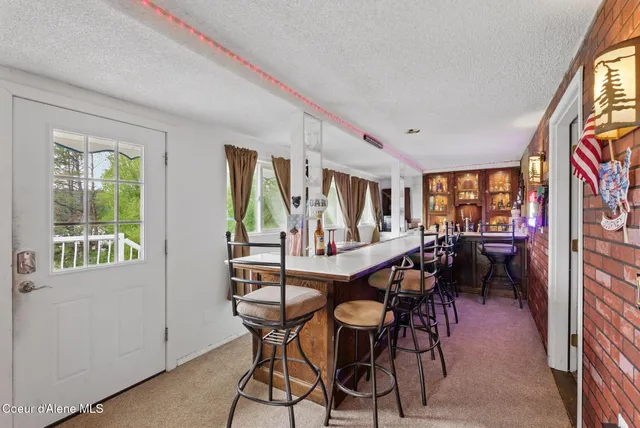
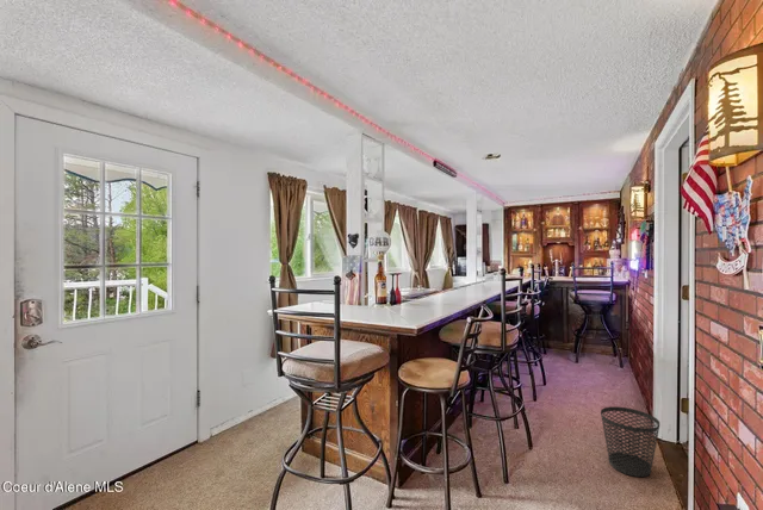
+ wastebasket (628, 442)
